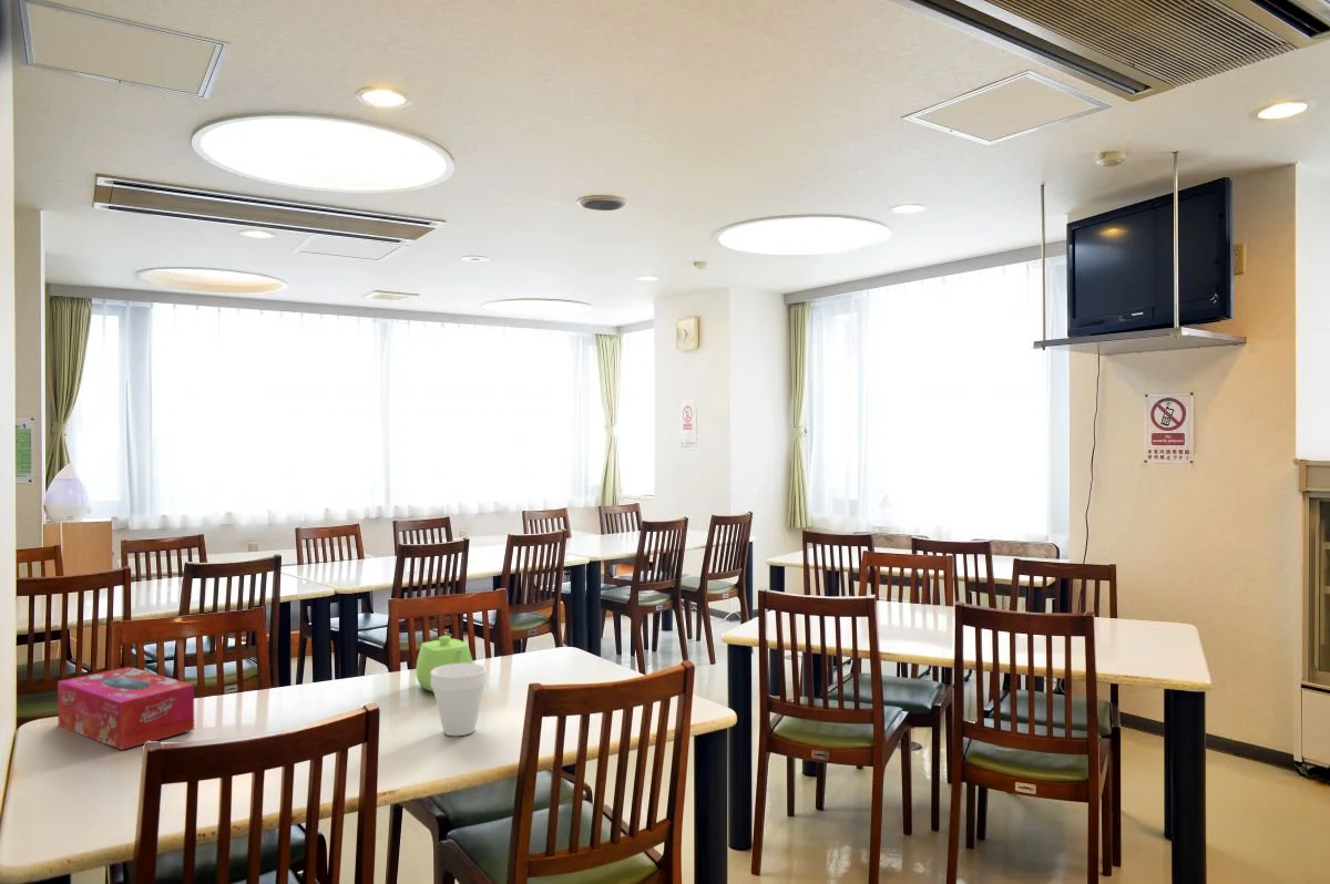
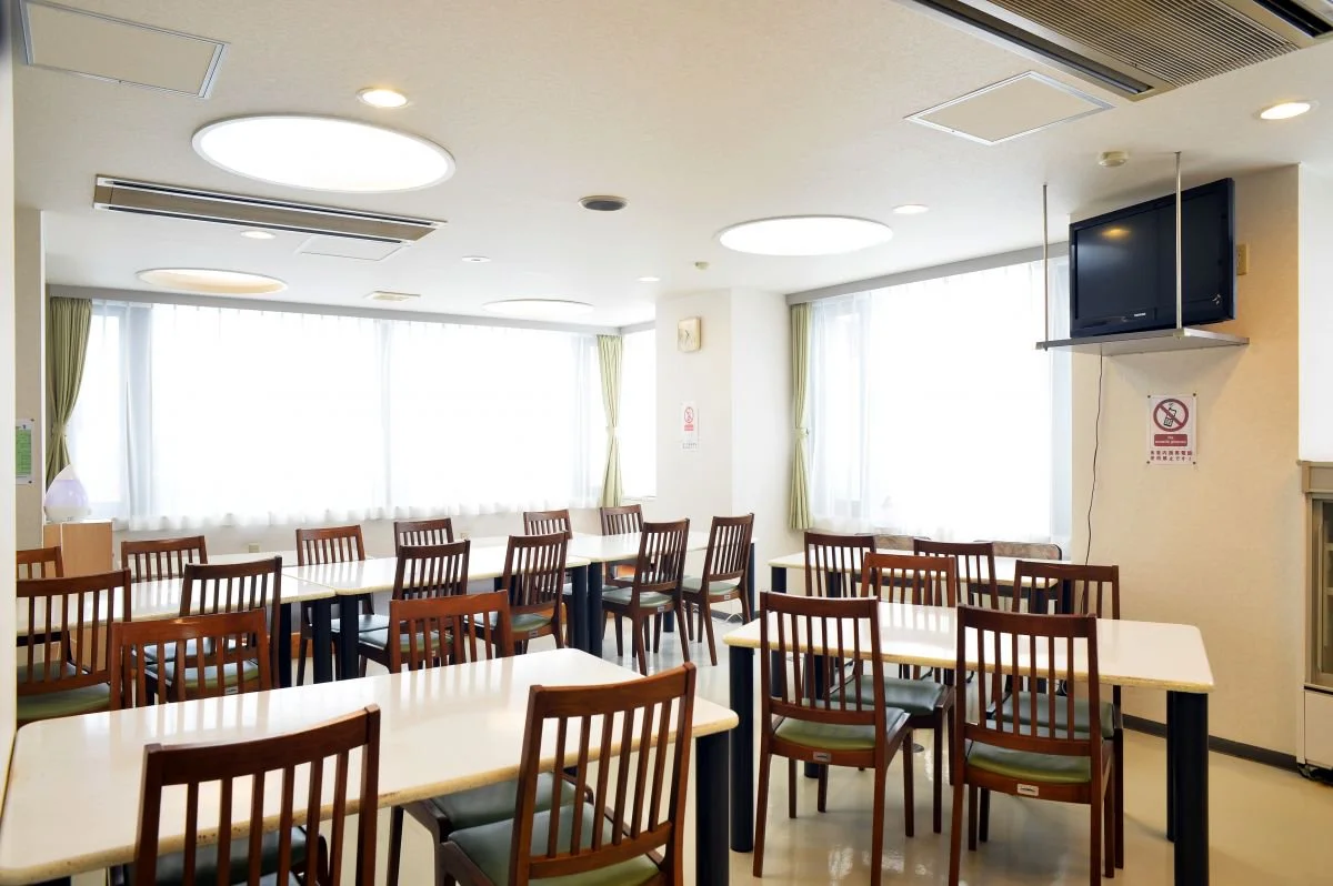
- teapot (447, 662)
- tissue box (125, 705)
- cup (459, 700)
